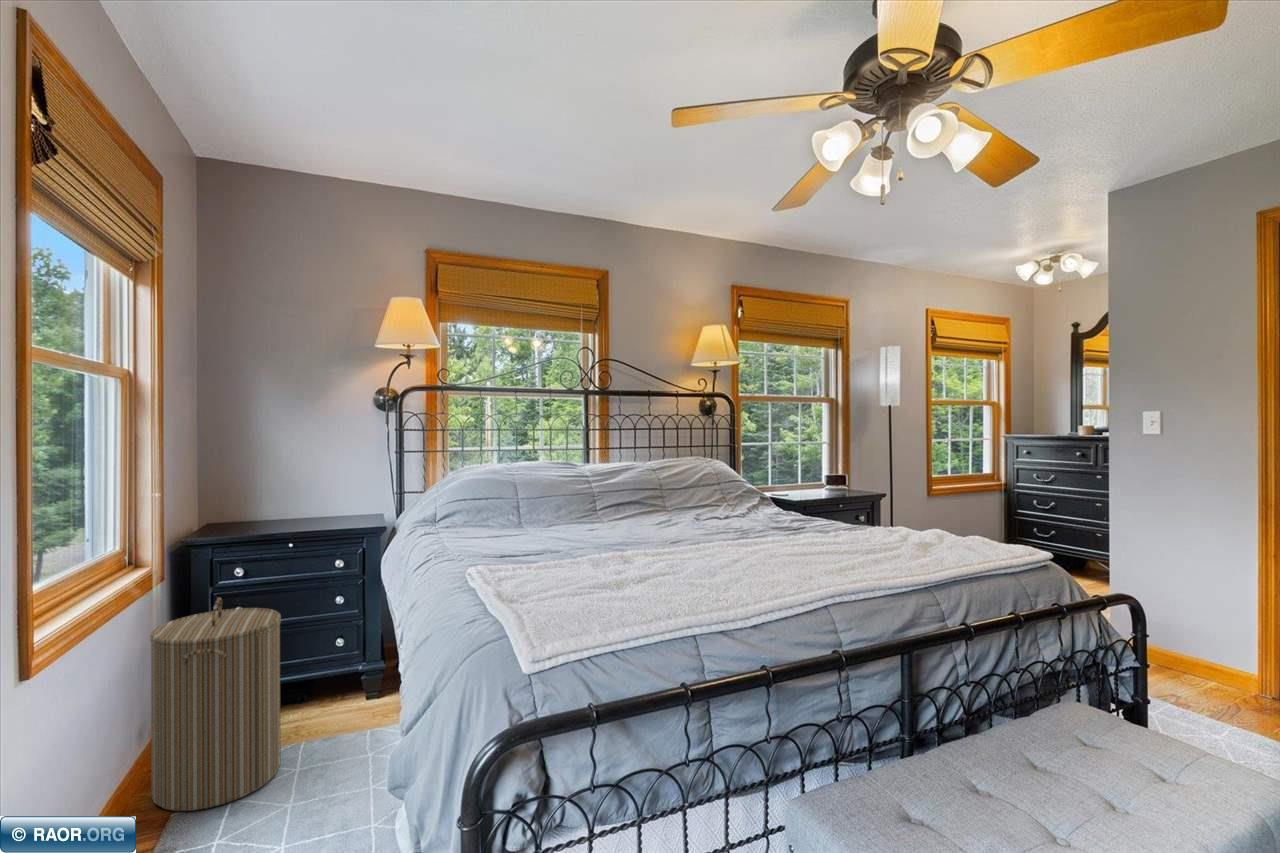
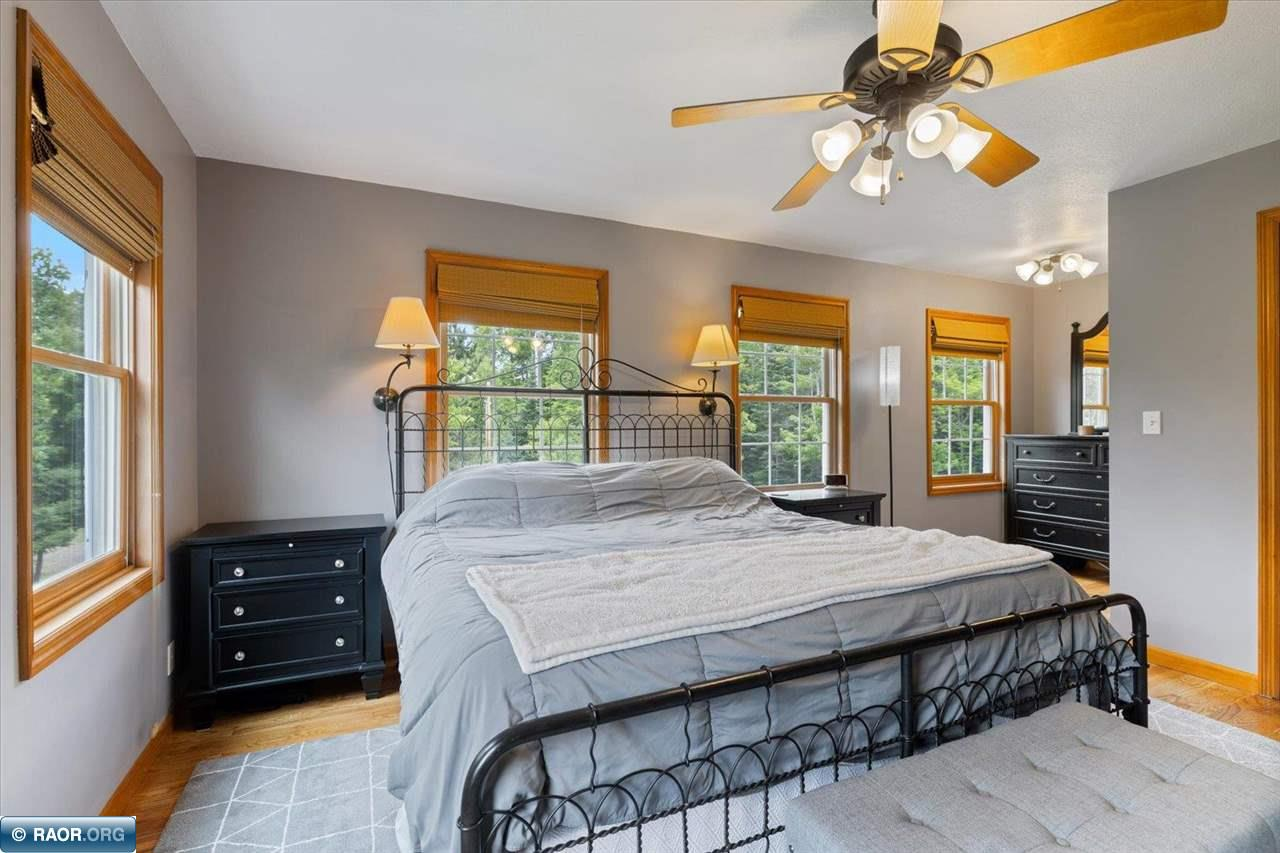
- laundry hamper (218, 688)
